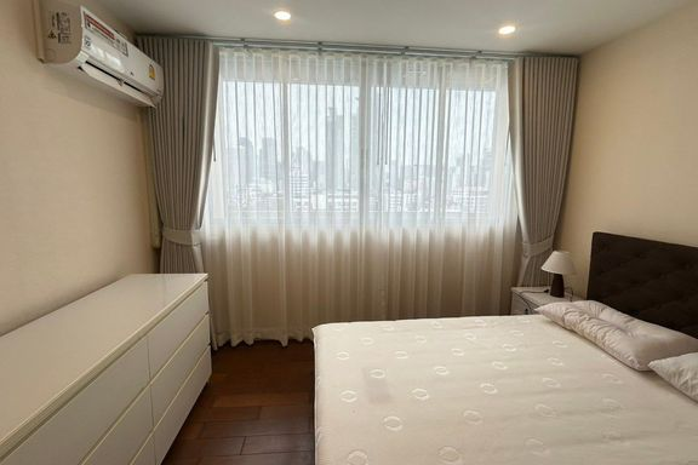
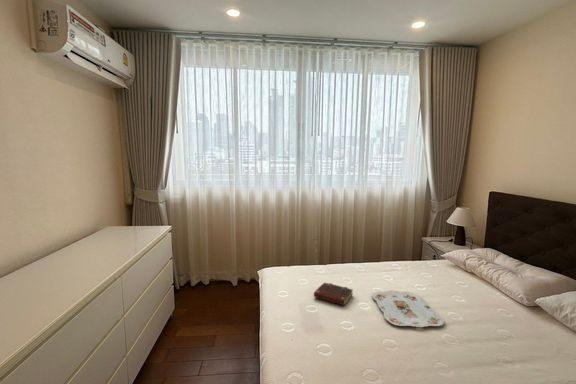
+ serving tray (404, 307)
+ book (333, 292)
